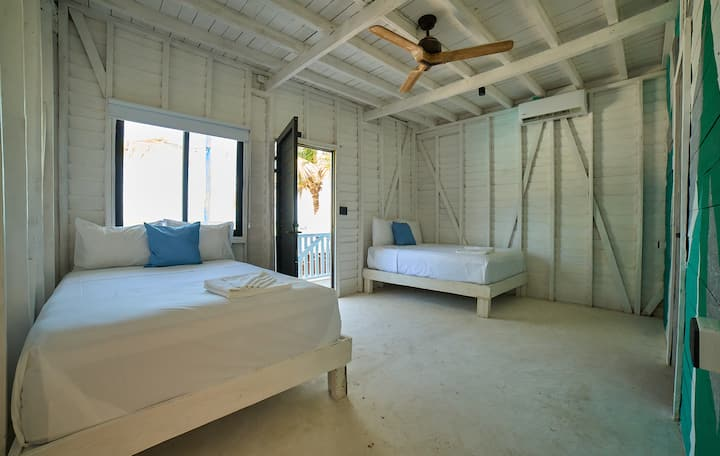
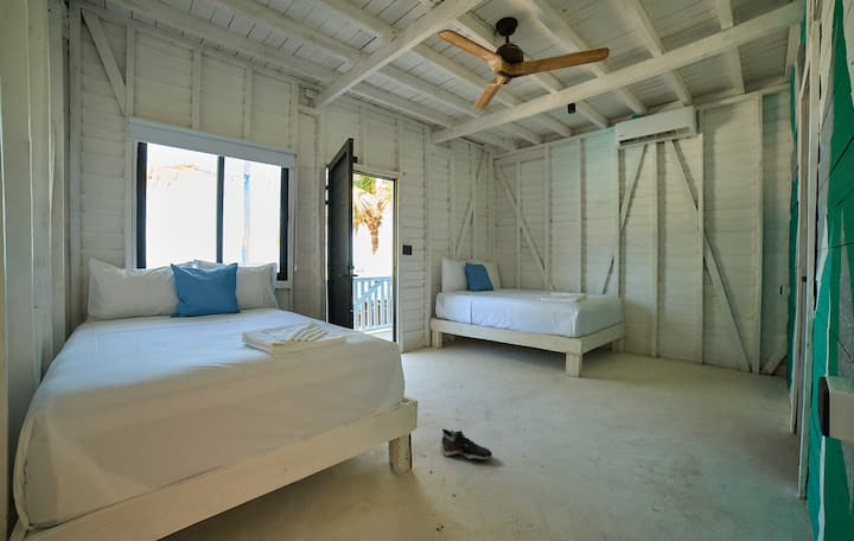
+ shoe (465, 444)
